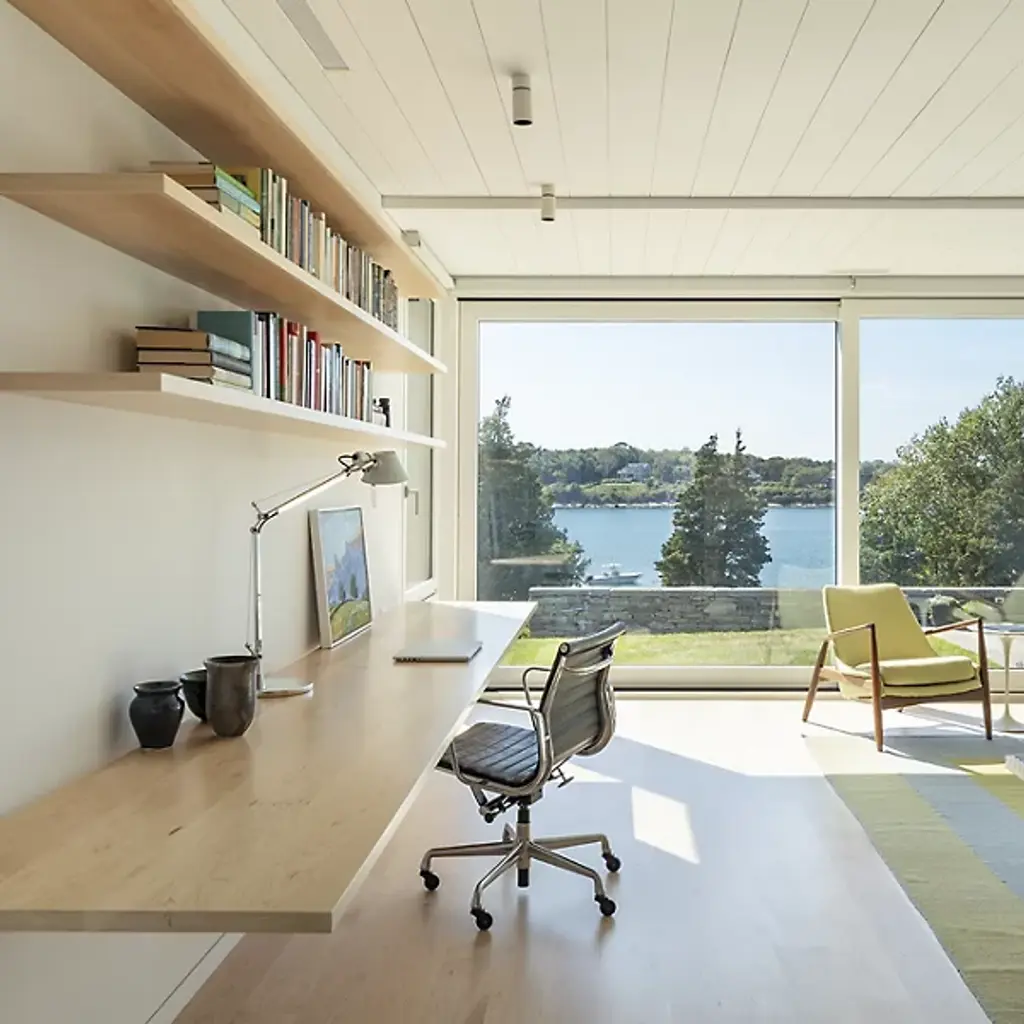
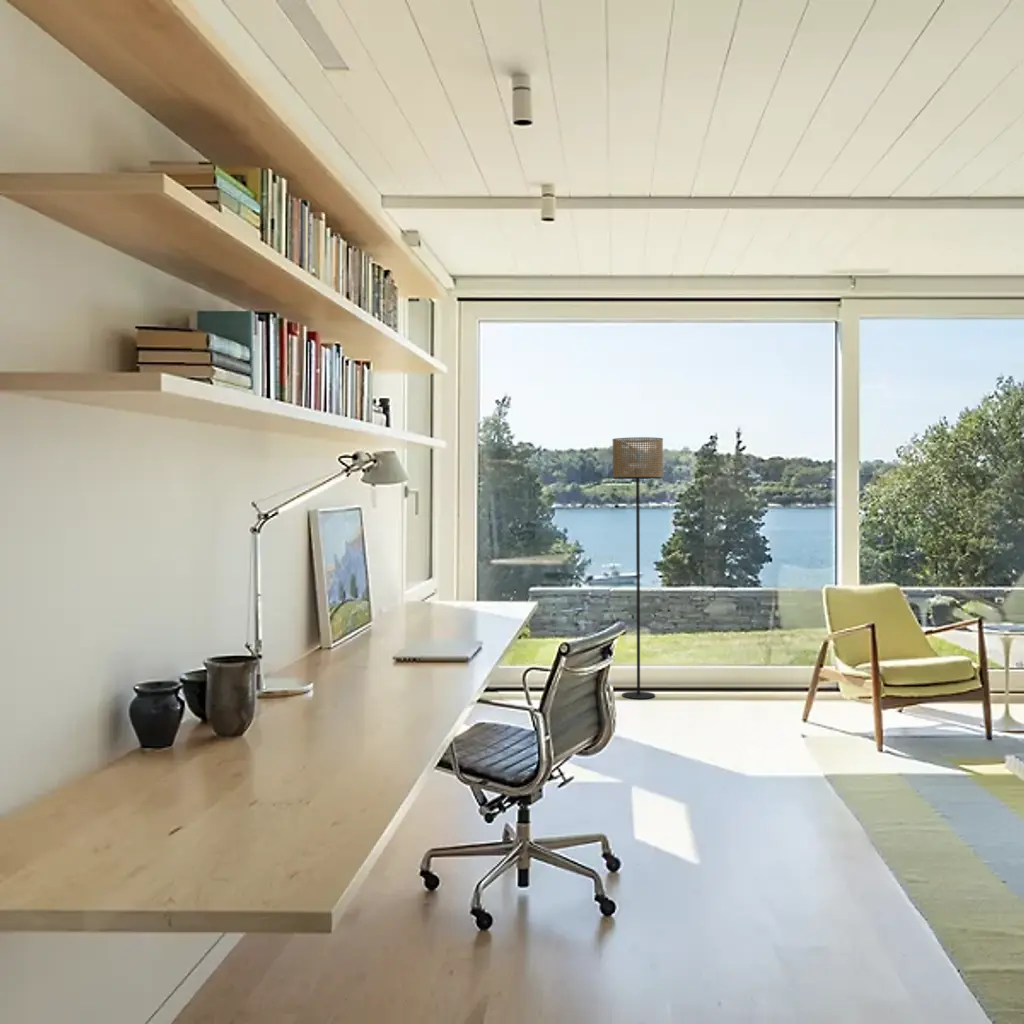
+ floor lamp (638, 567)
